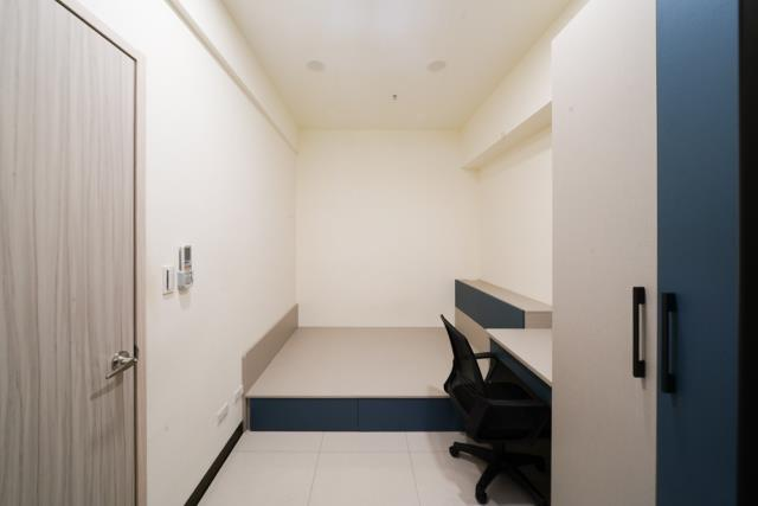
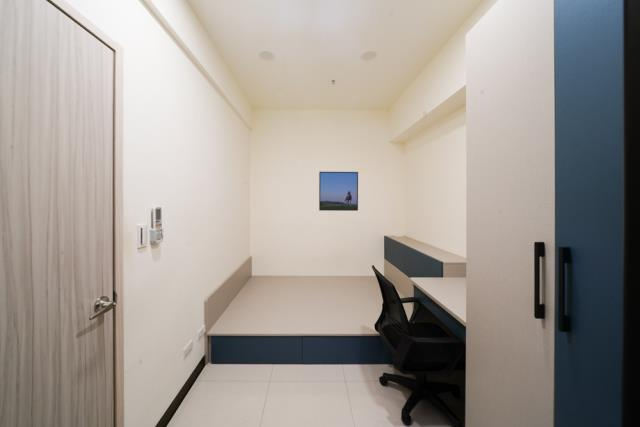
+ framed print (338, 191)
